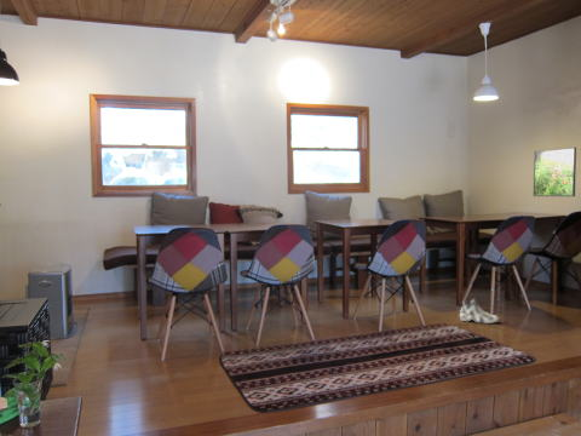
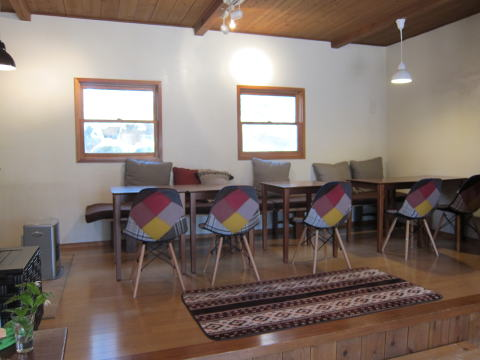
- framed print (553, 172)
- sneaker (478, 309)
